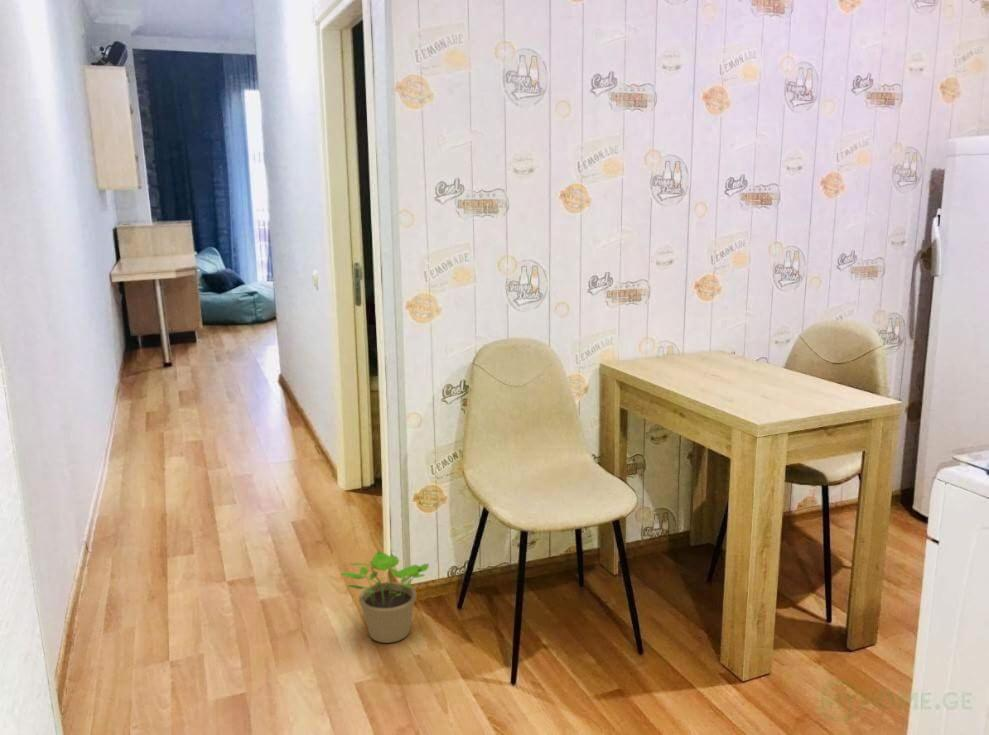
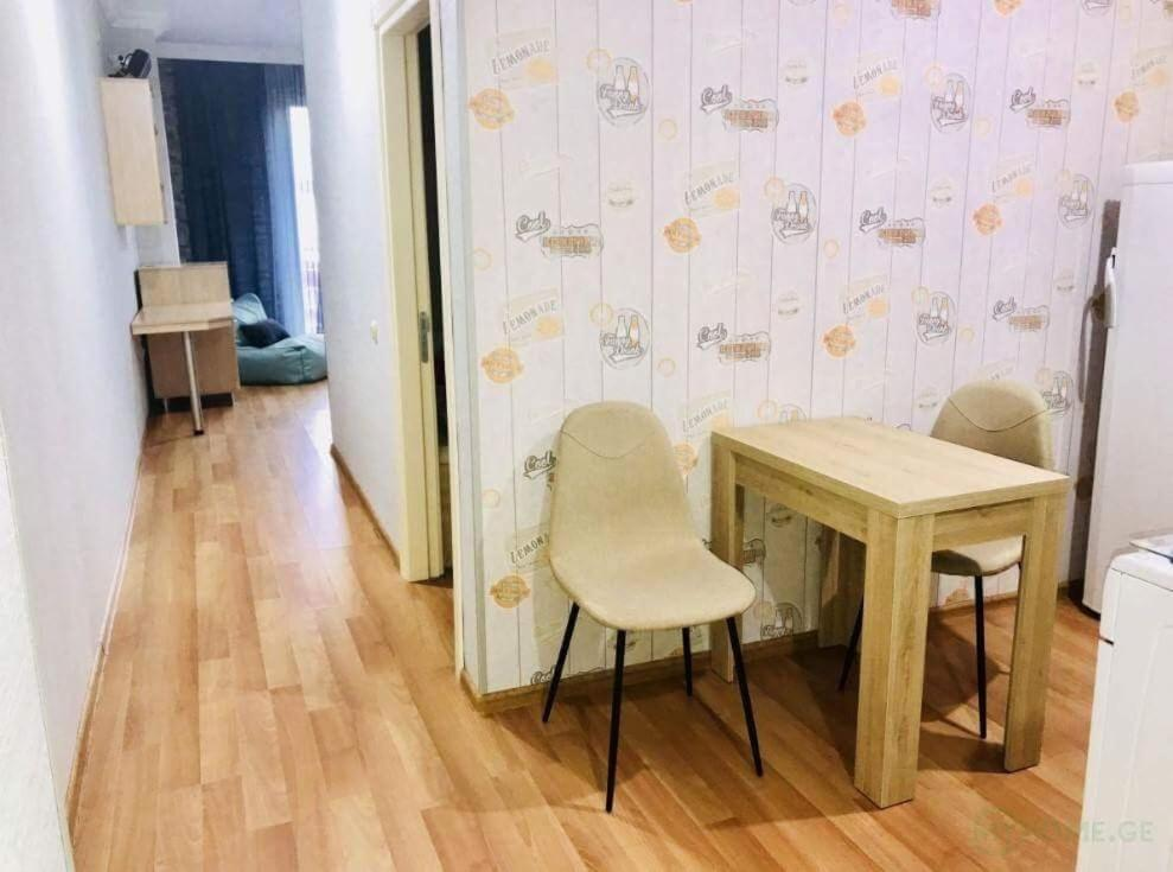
- potted plant (383, 588)
